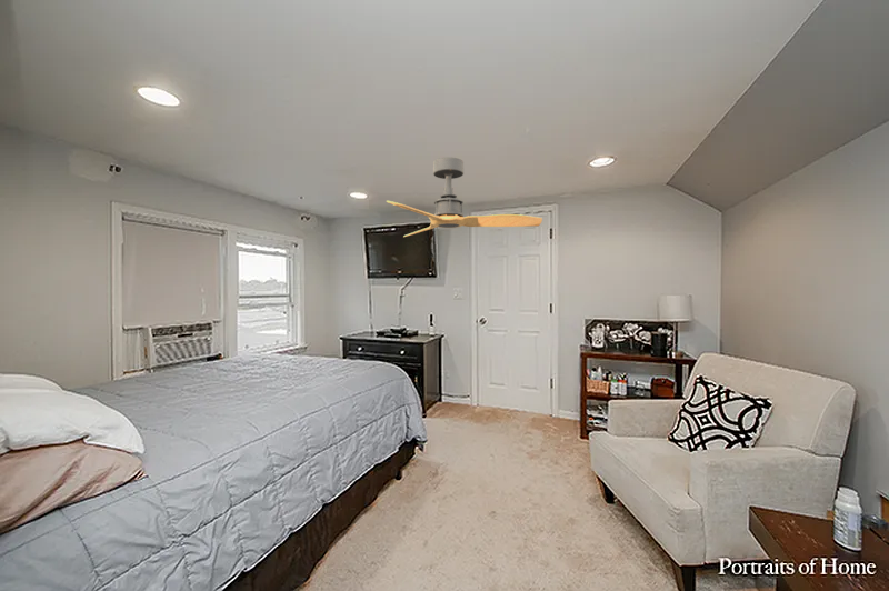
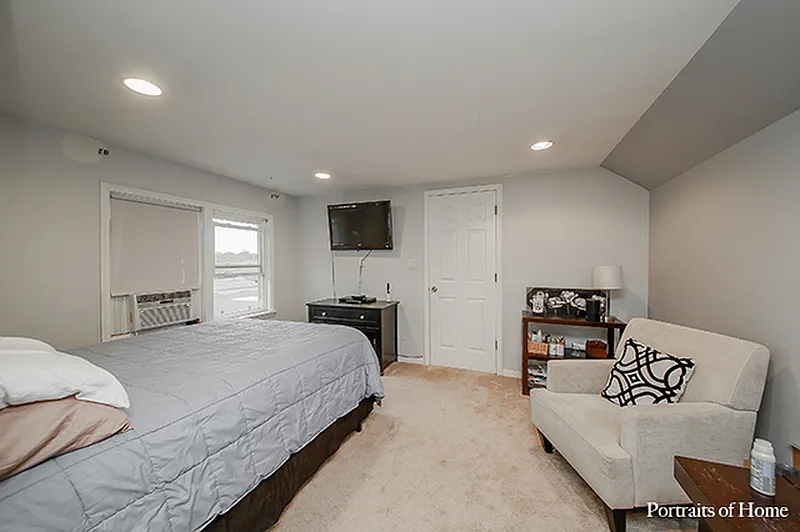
- ceiling fan (460, 200)
